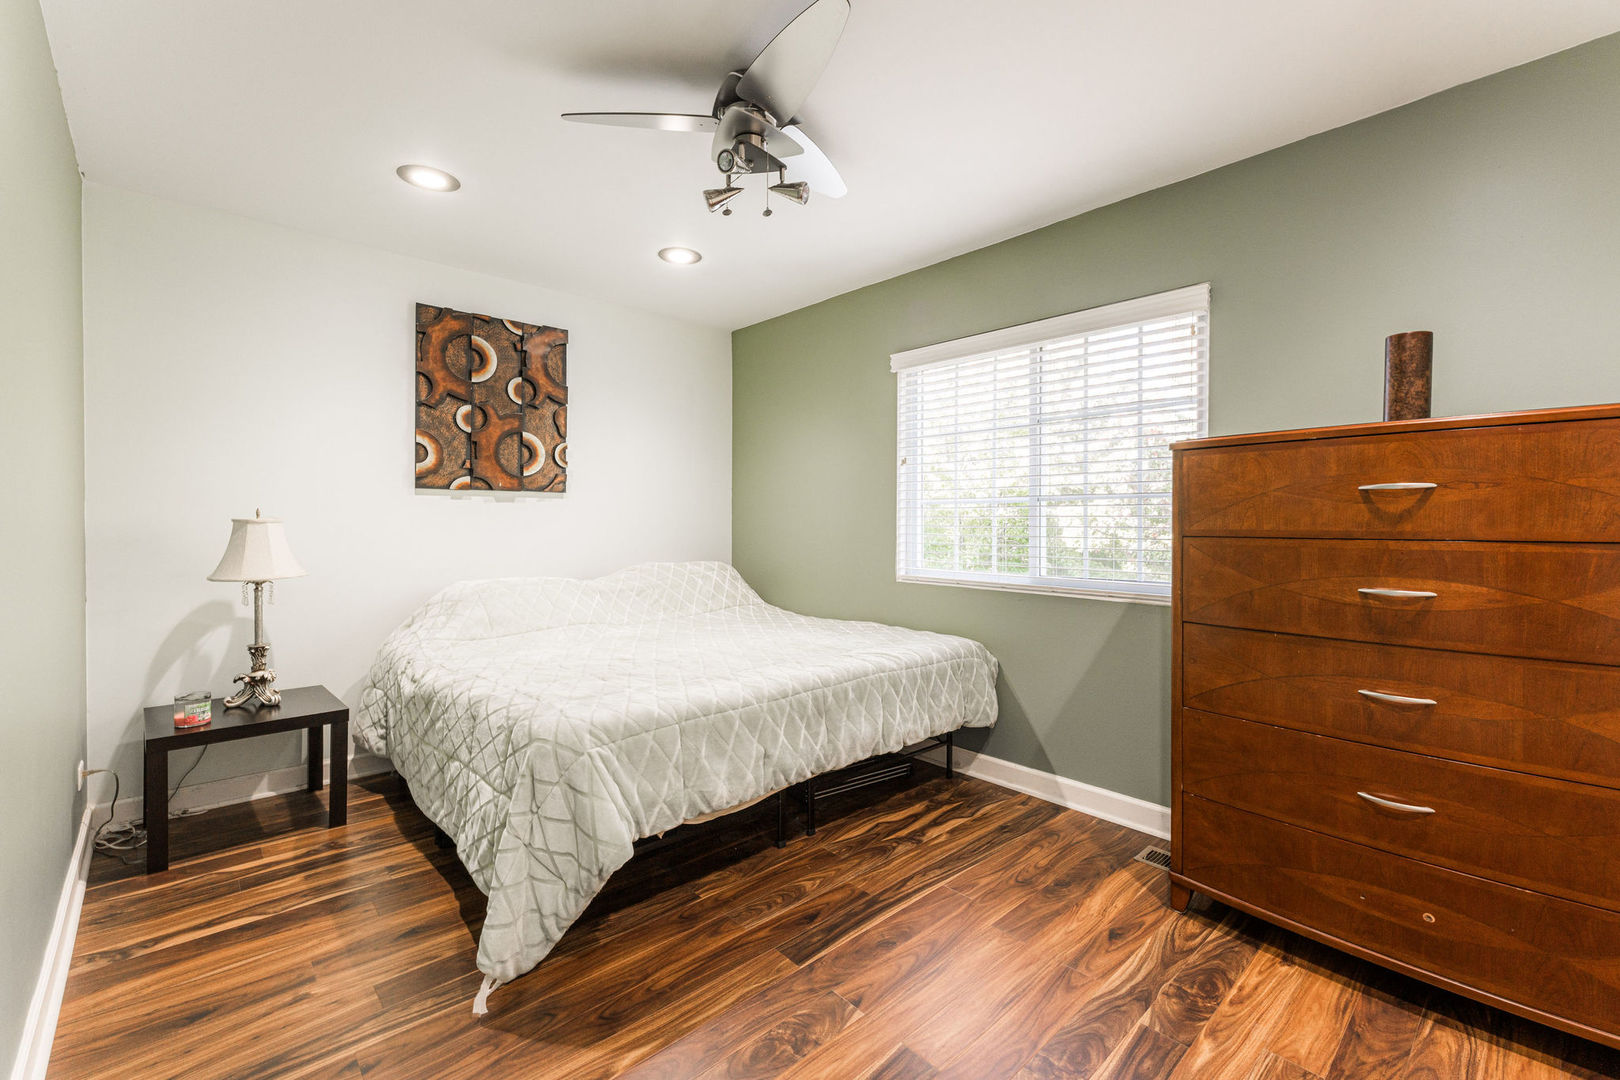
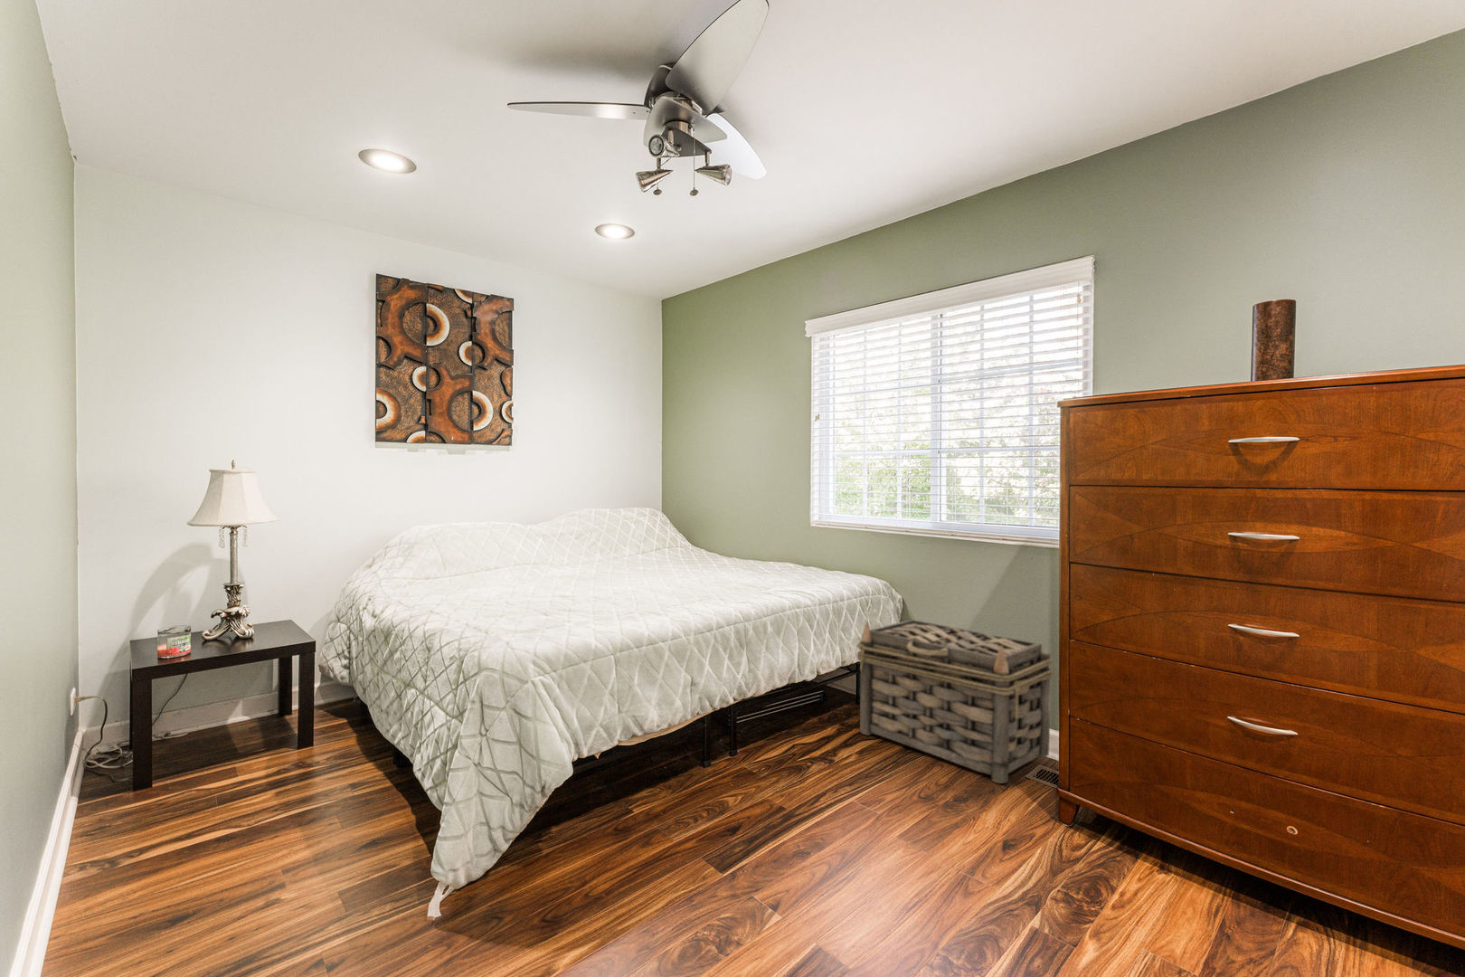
+ basket (949, 685)
